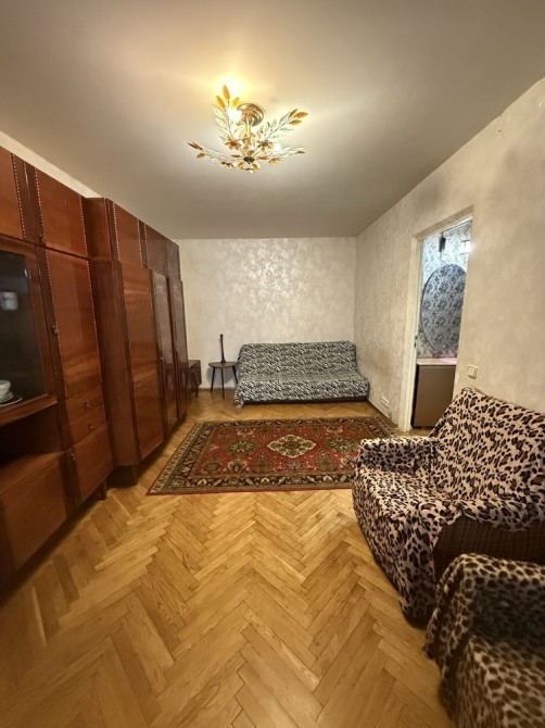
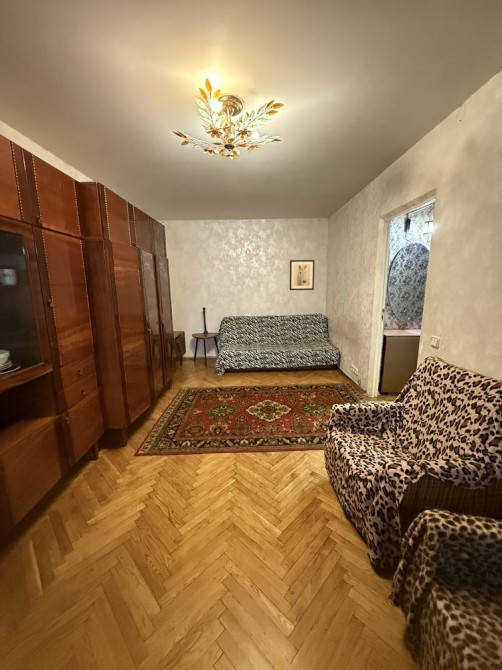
+ wall art (301, 275)
